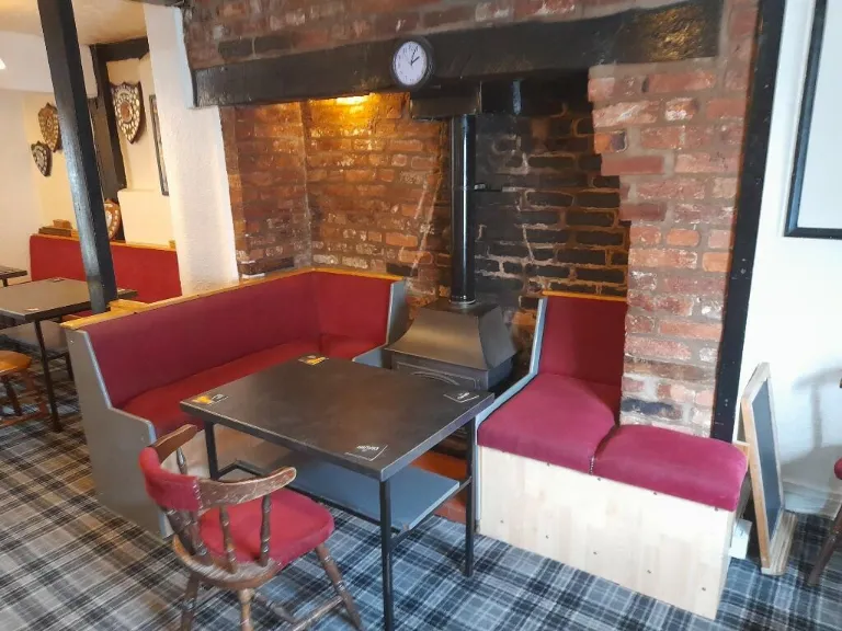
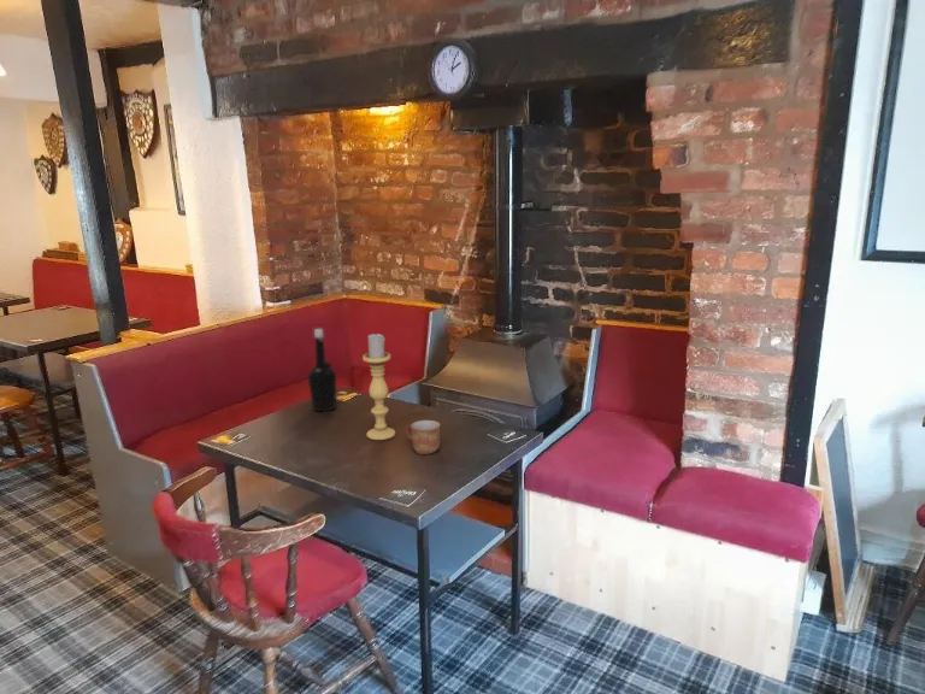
+ bottle (320, 369)
+ candle holder (378, 384)
+ mug (423, 436)
